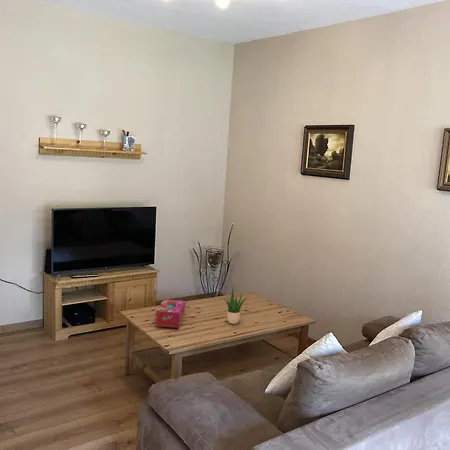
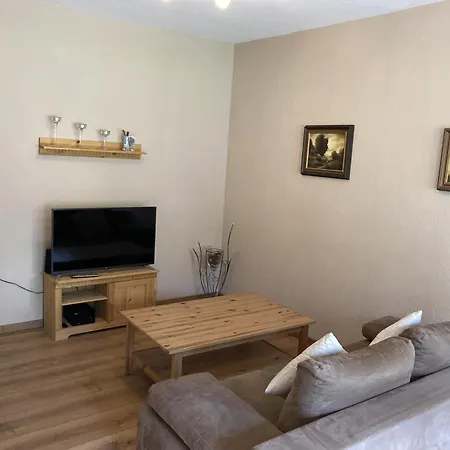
- potted plant (234, 304)
- tissue box (170, 313)
